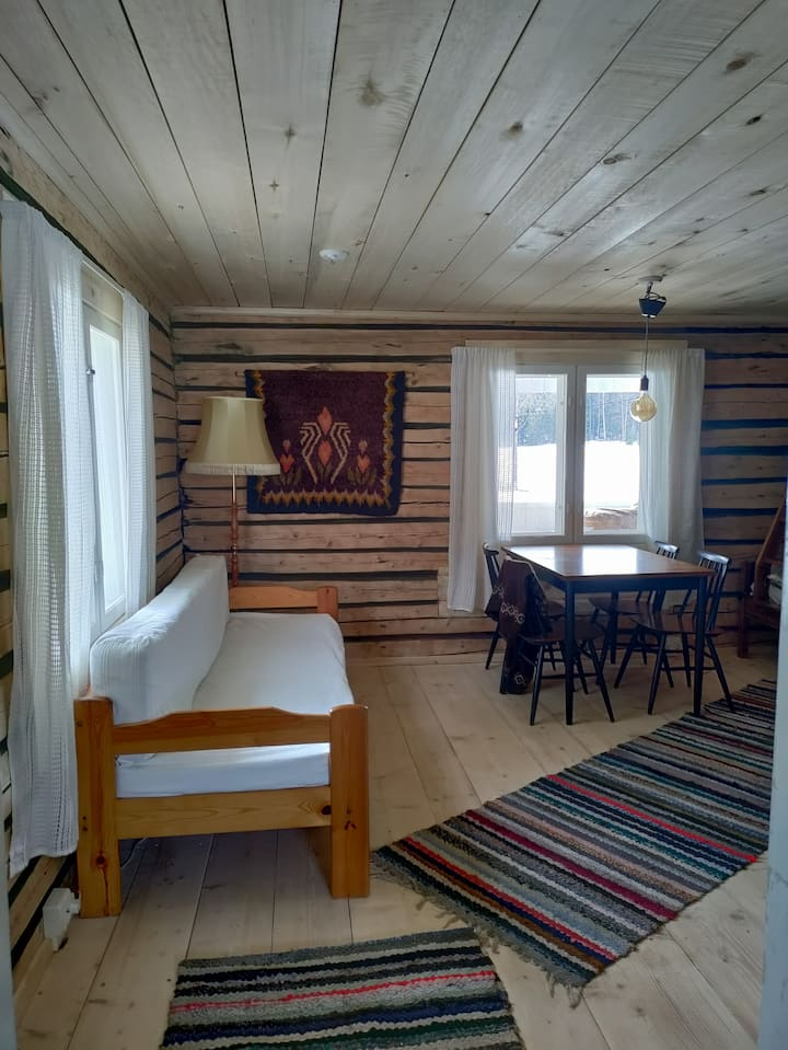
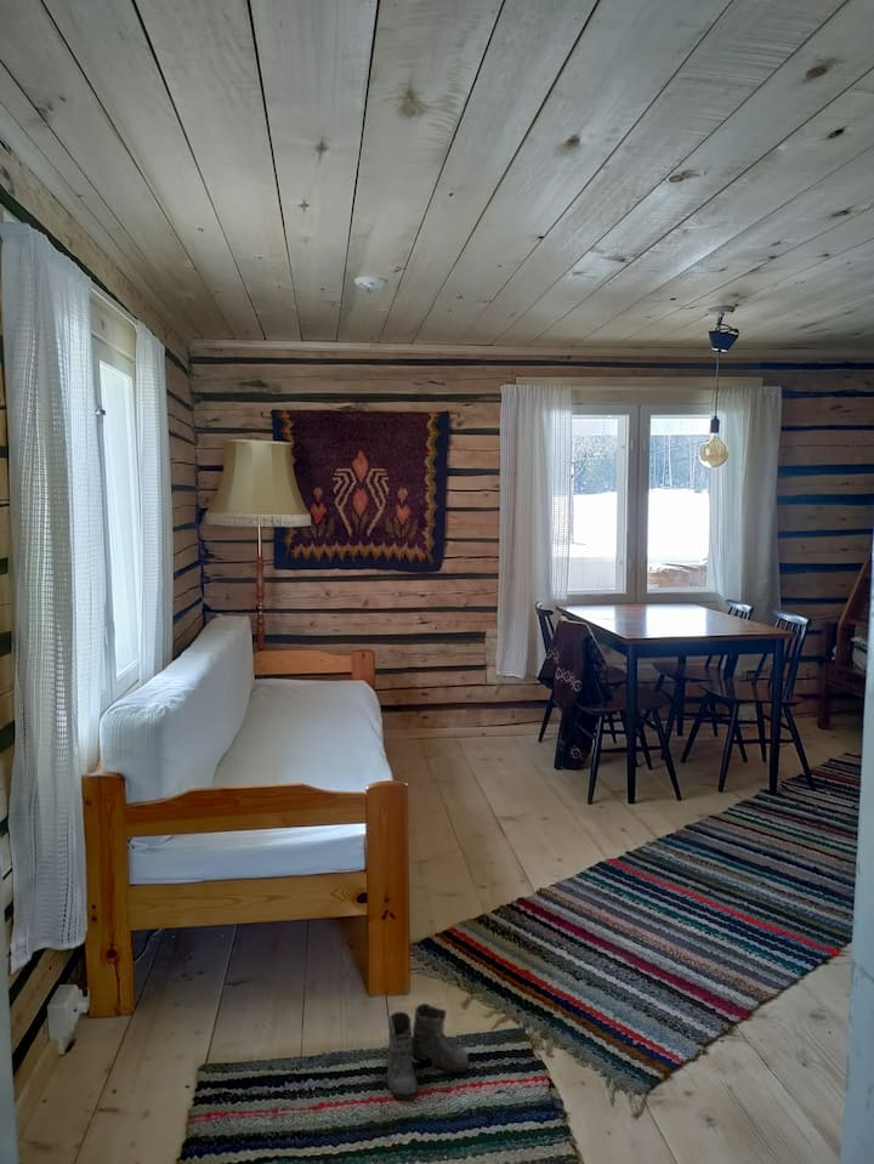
+ boots (419, 1045)
